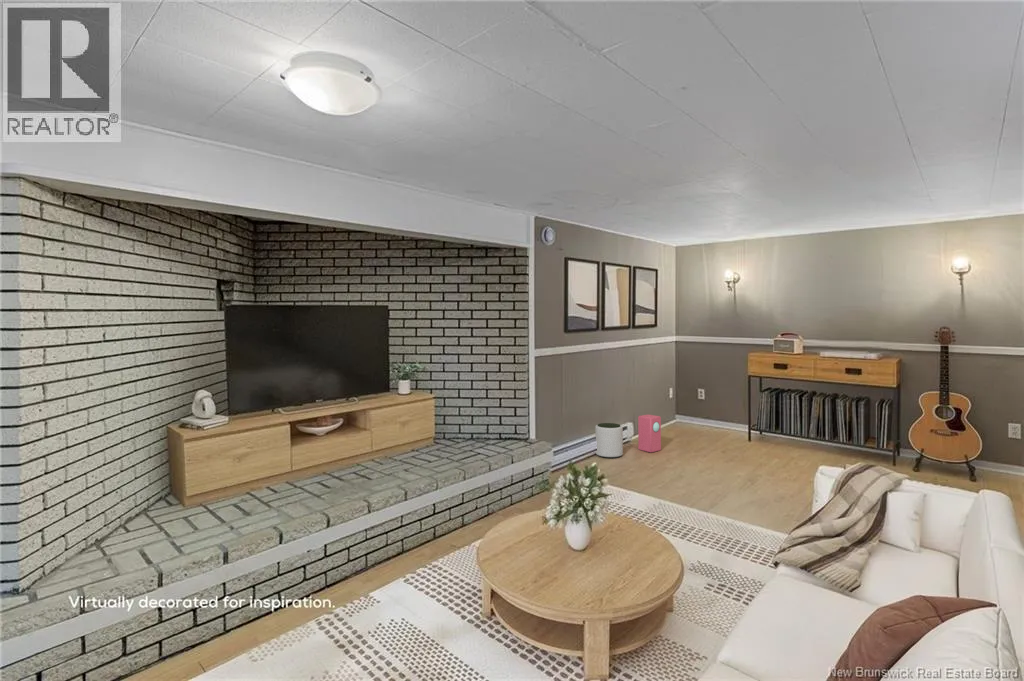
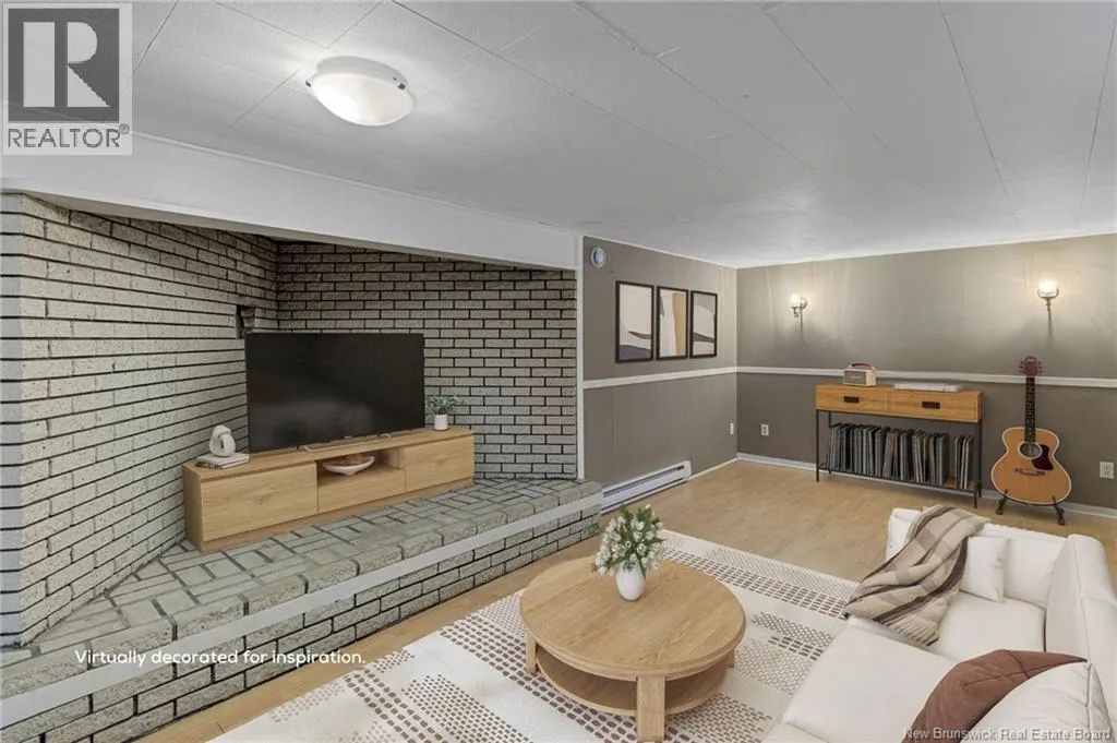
- plant pot (609, 440)
- speaker (650, 433)
